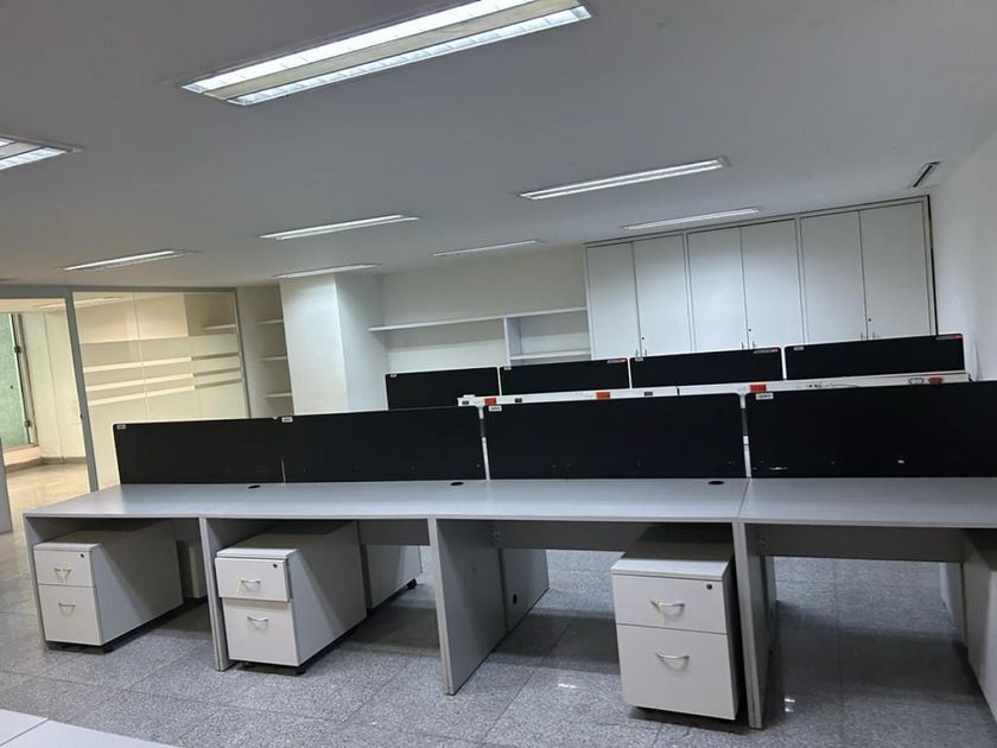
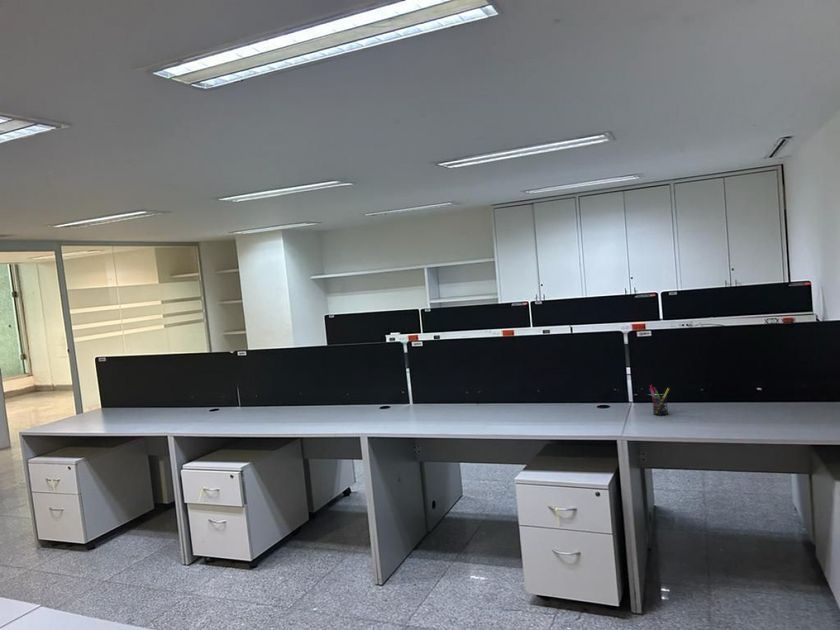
+ pen holder (658, 399)
